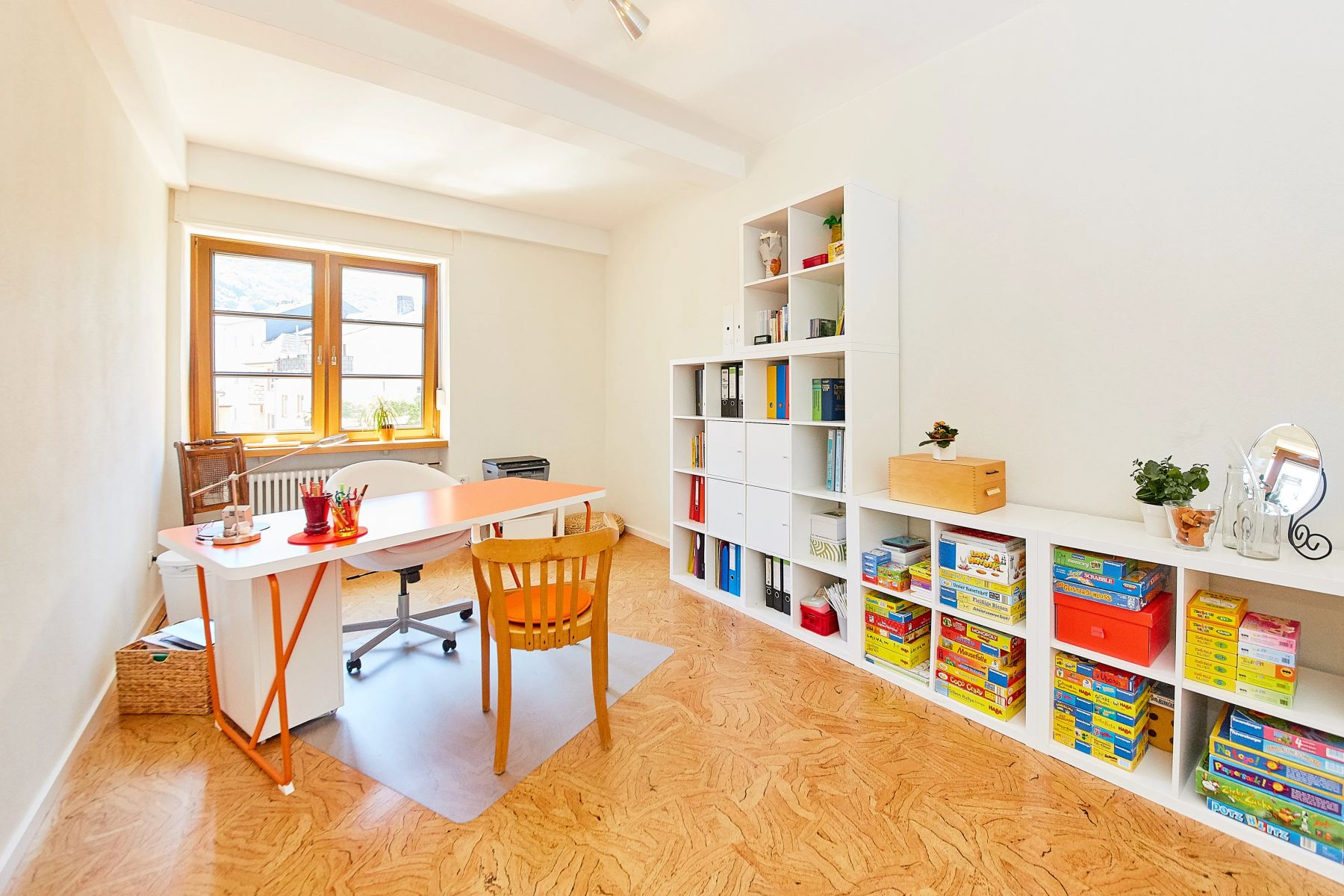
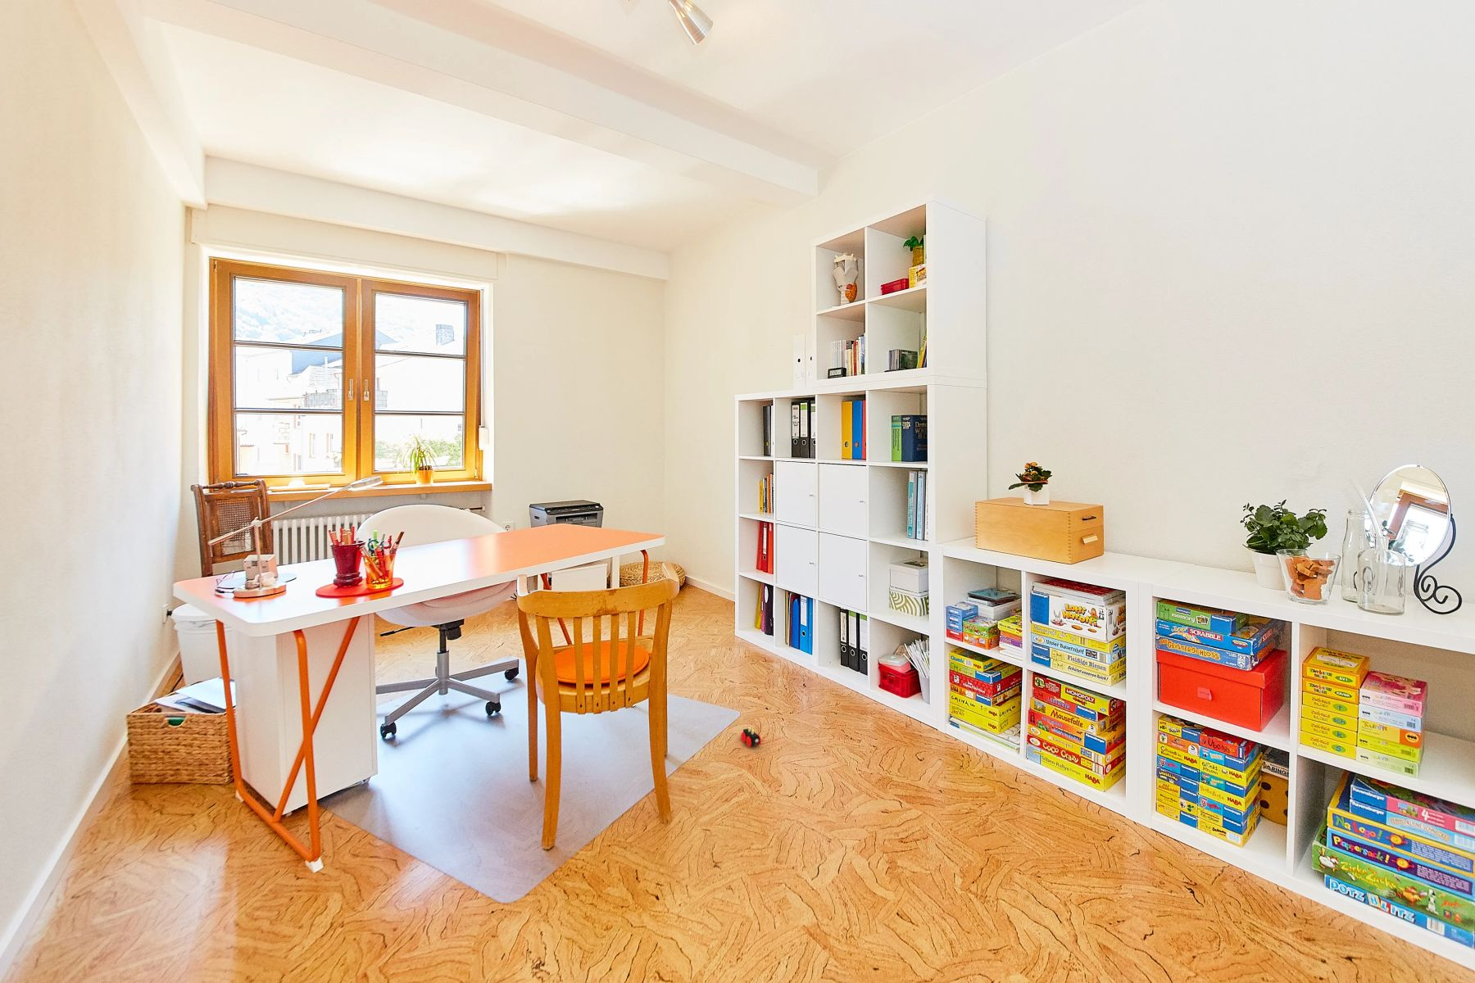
+ toy train (751, 736)
